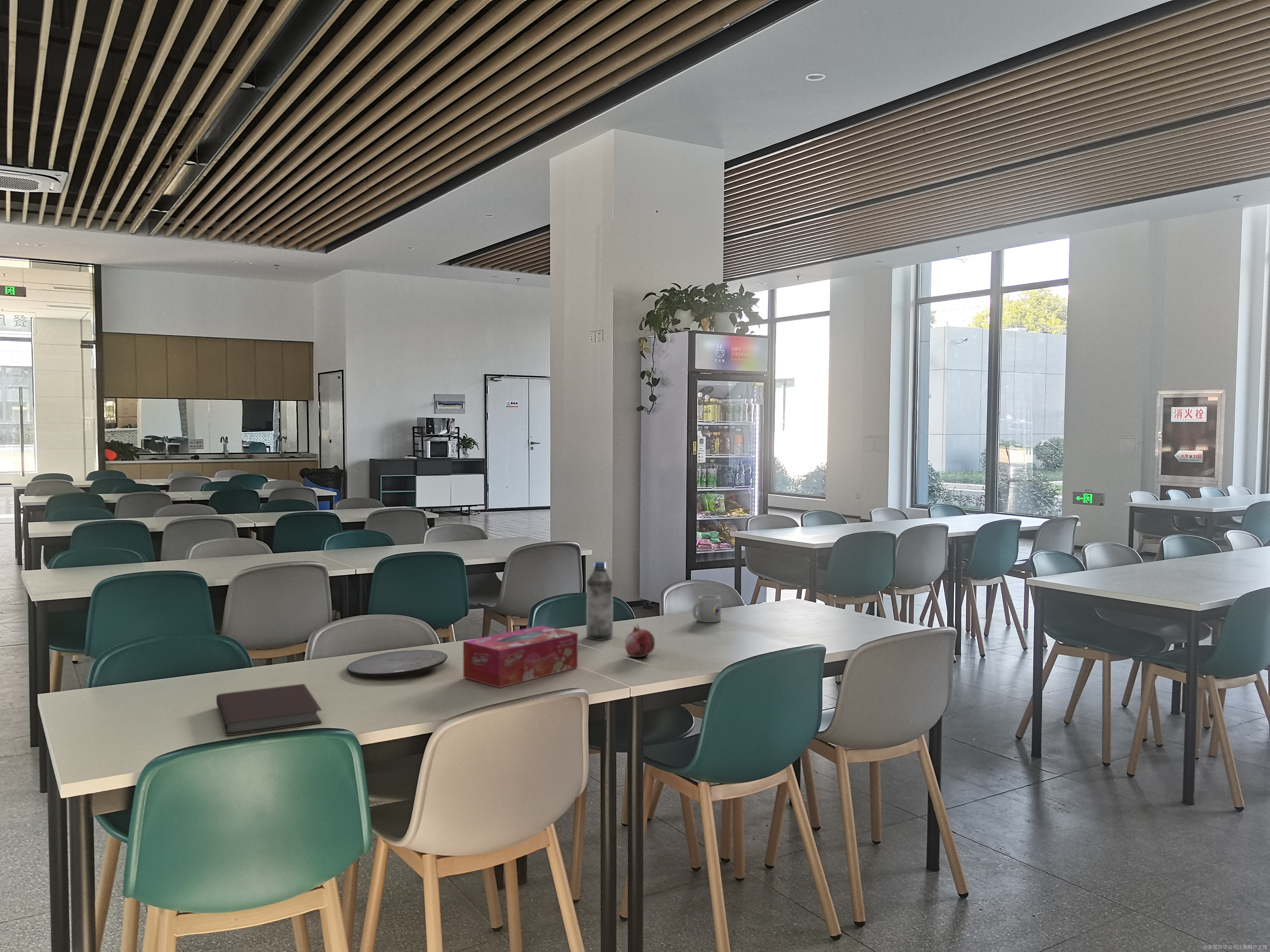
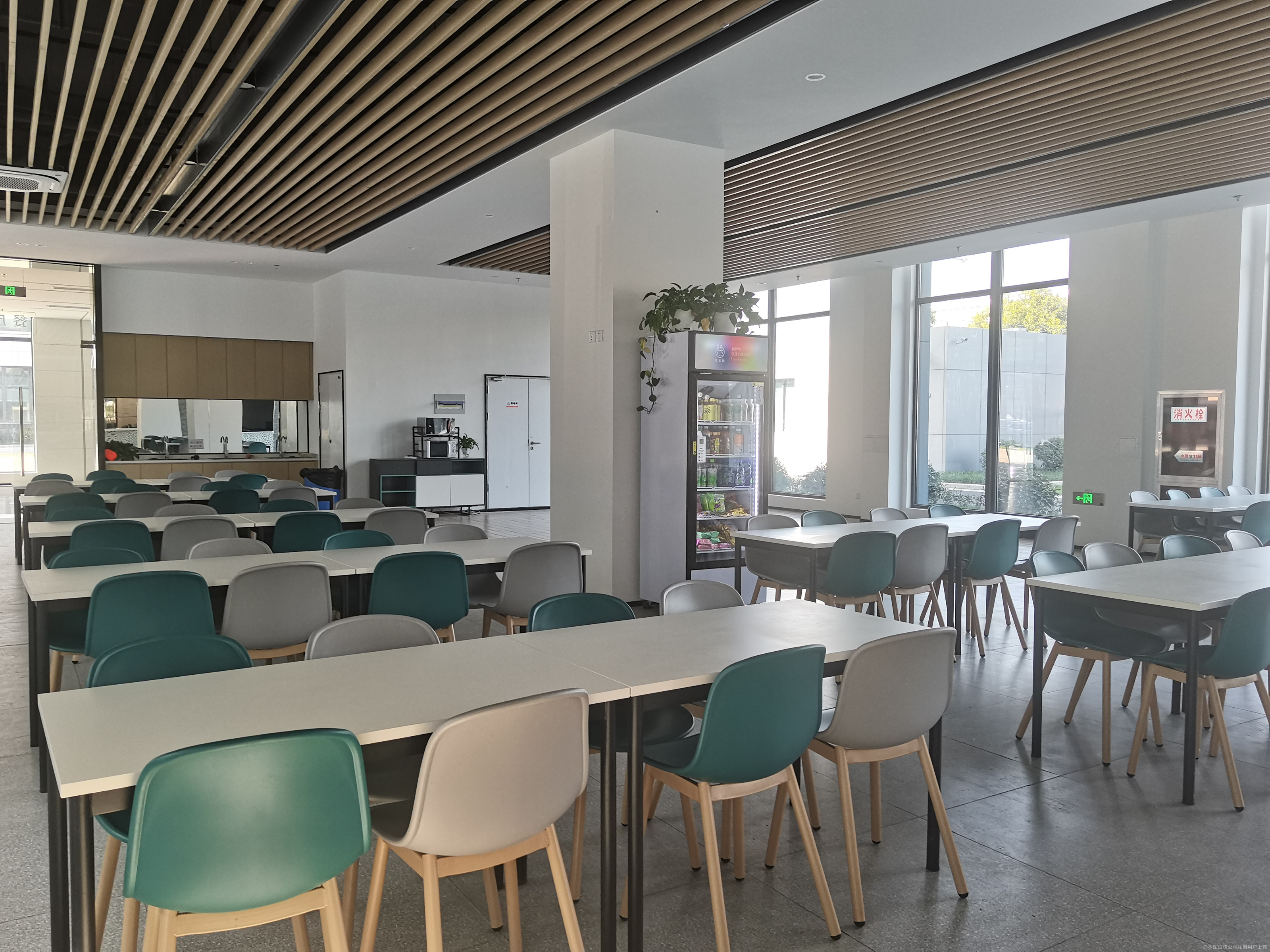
- plate (398, 662)
- fruit (639, 640)
- mug (705, 609)
- water bottle (600, 600)
- tissue box (521, 654)
- notebook (267, 708)
